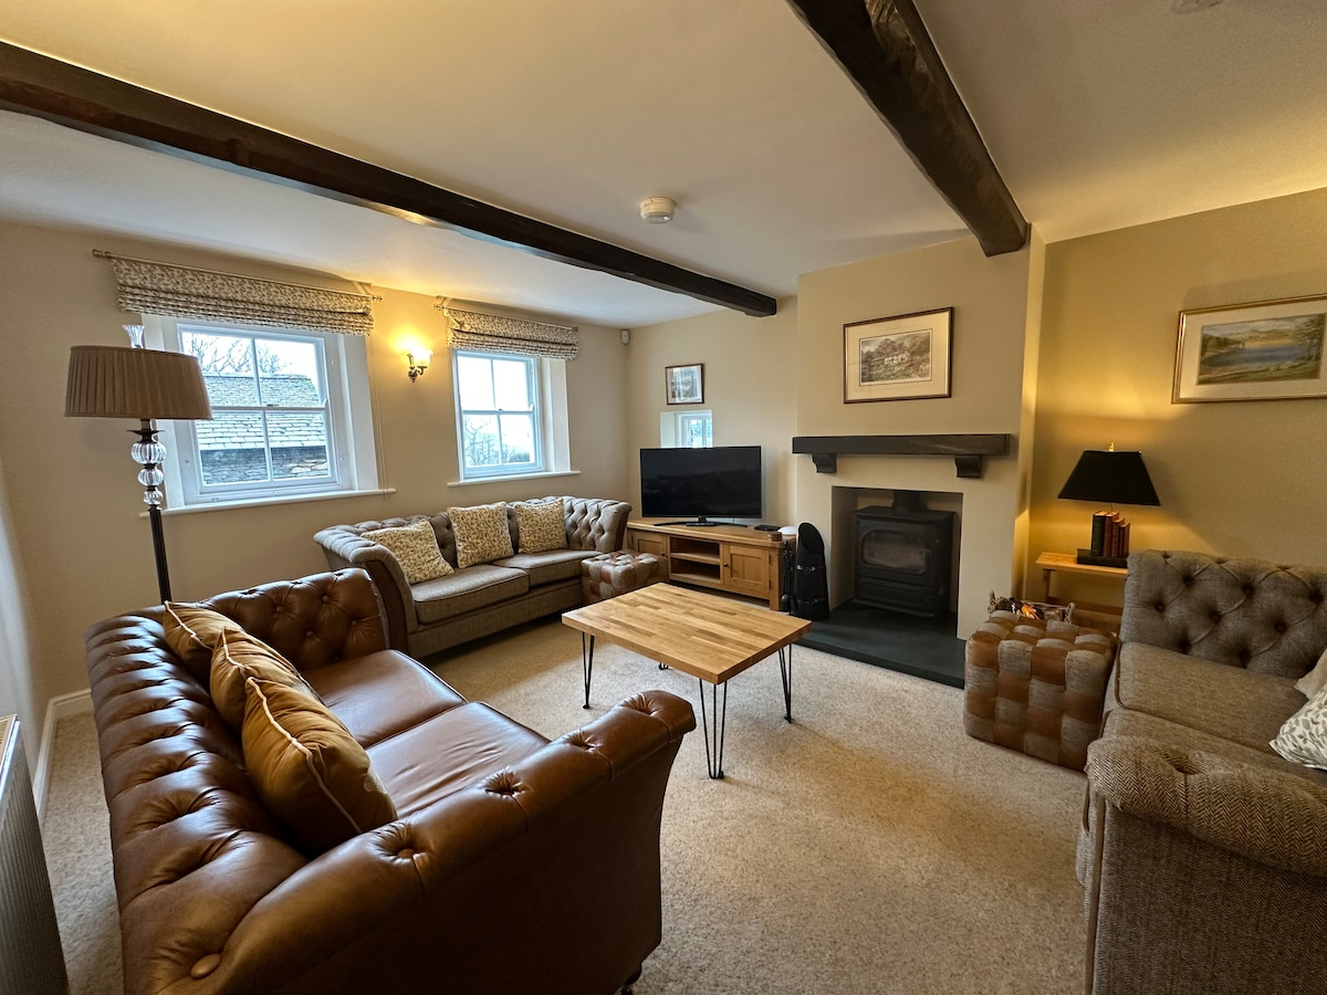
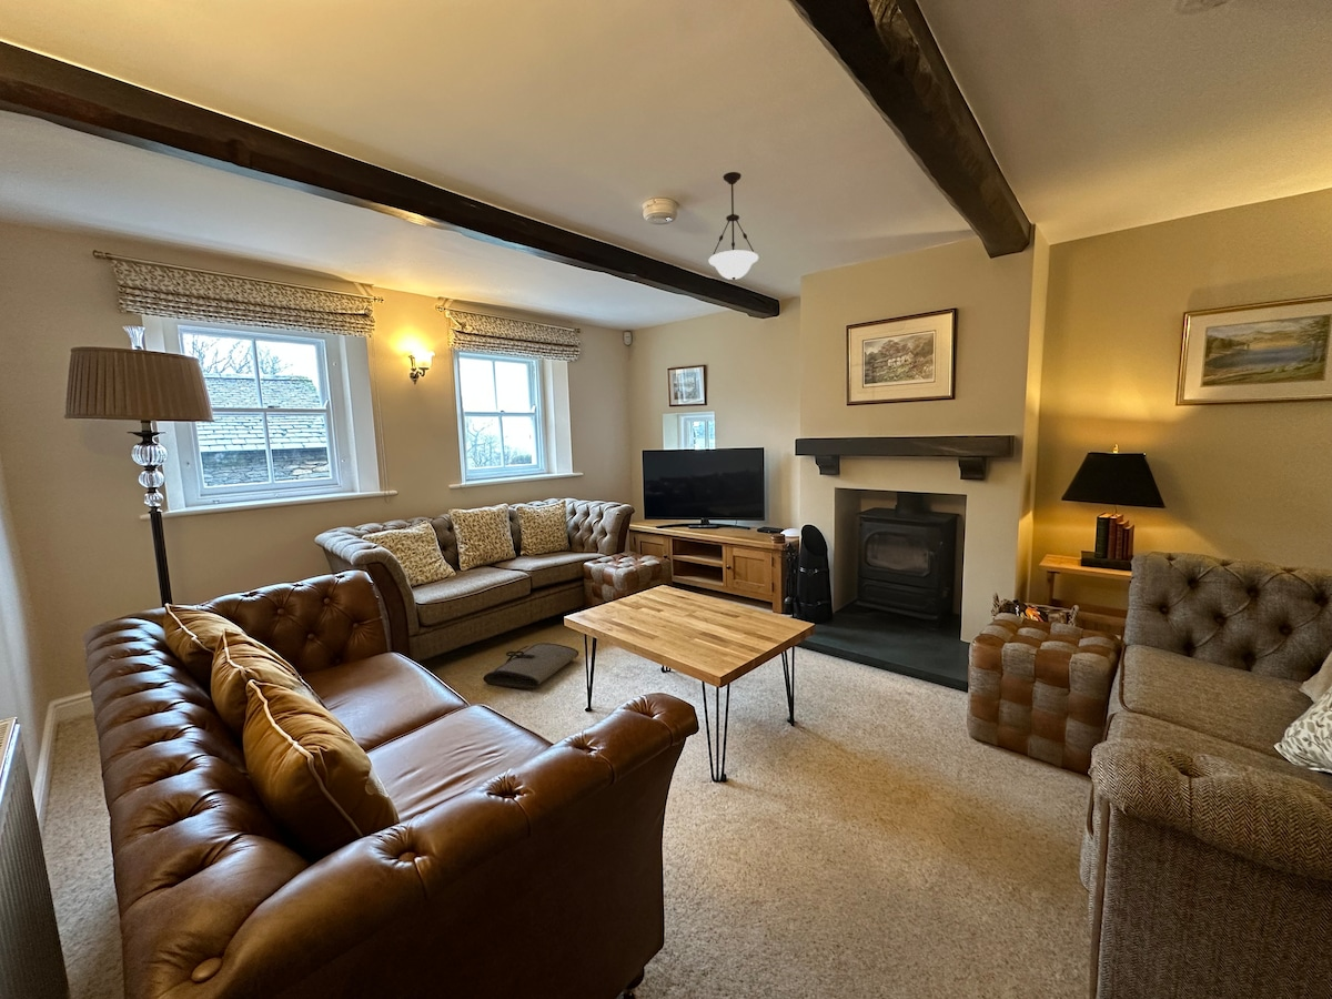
+ pendant light (733, 229)
+ tool roll (532, 658)
